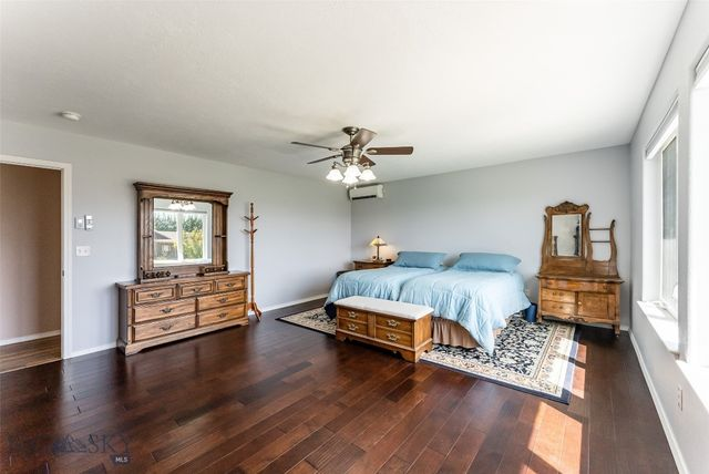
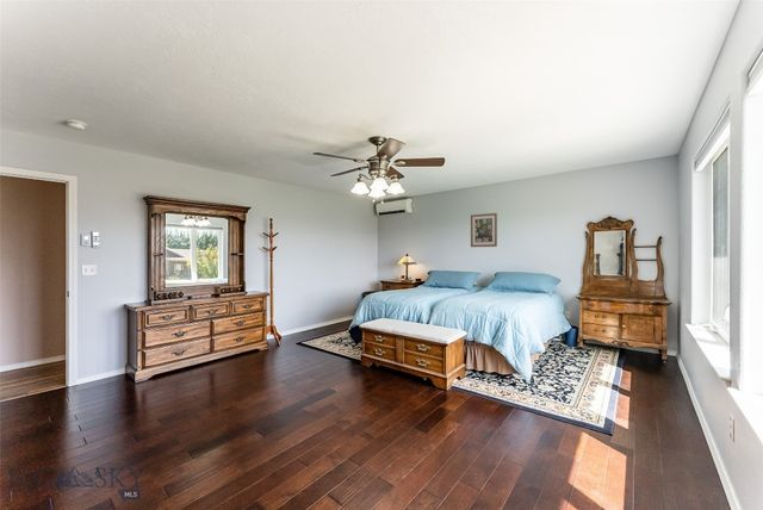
+ wall art (483, 230)
